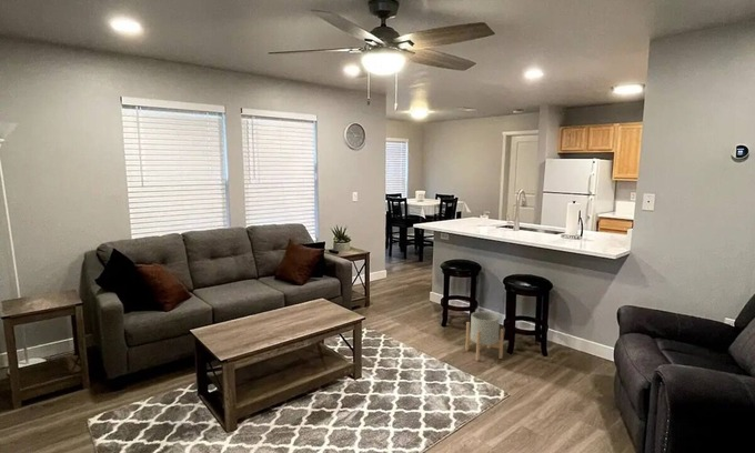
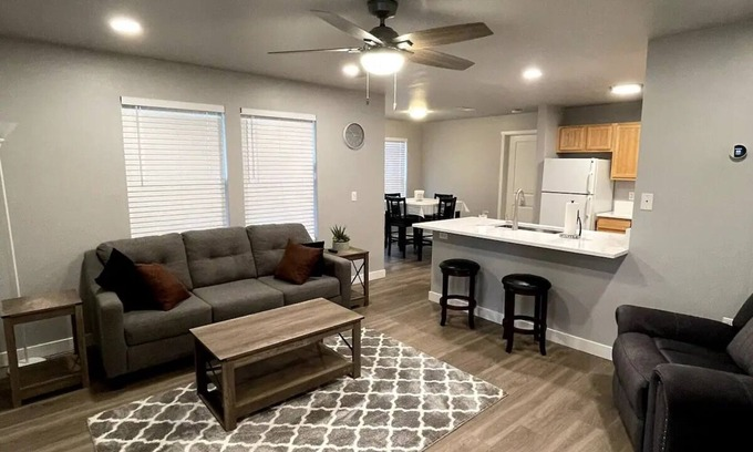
- planter (484, 334)
